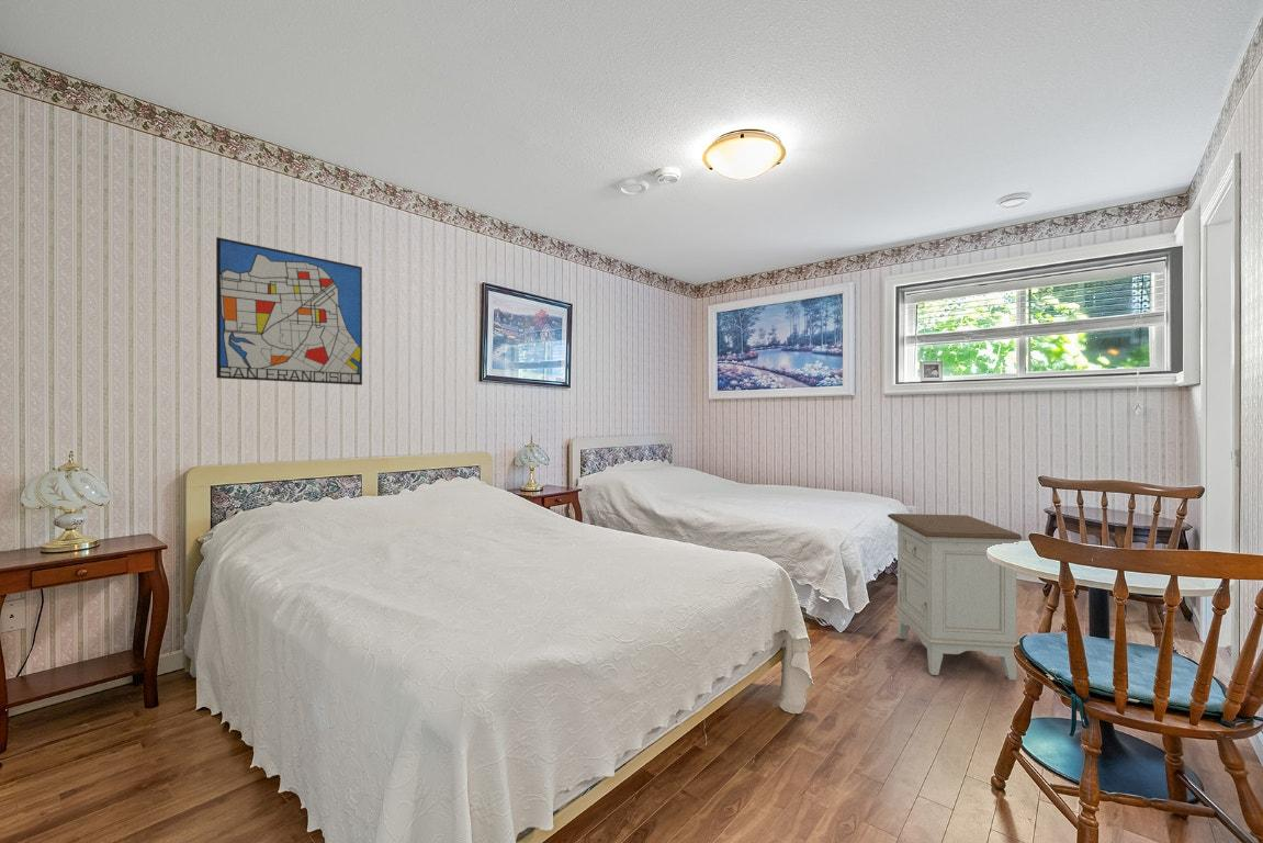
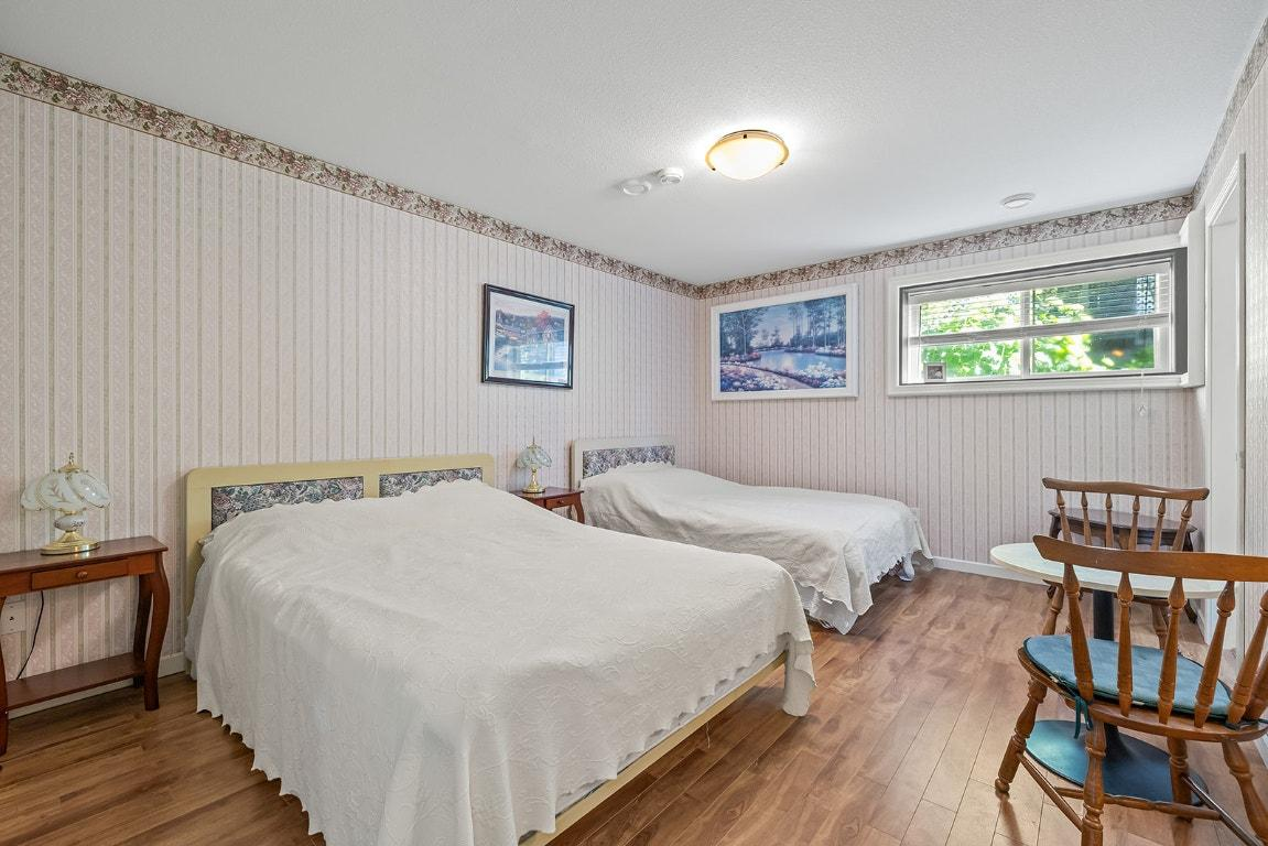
- nightstand (947, 589)
- wall art (295, 317)
